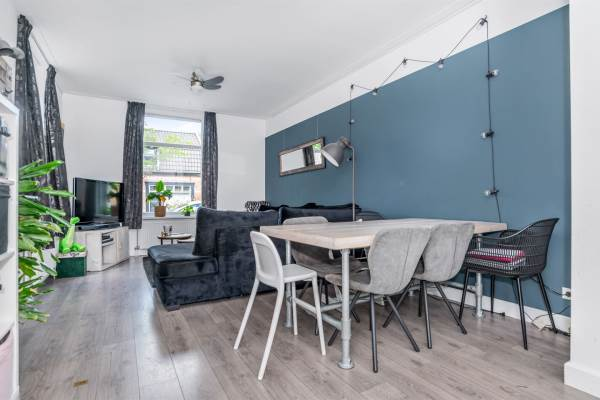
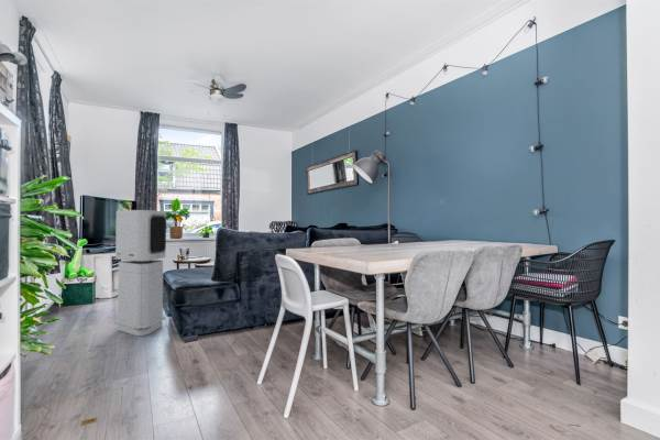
+ air purifier (136, 270)
